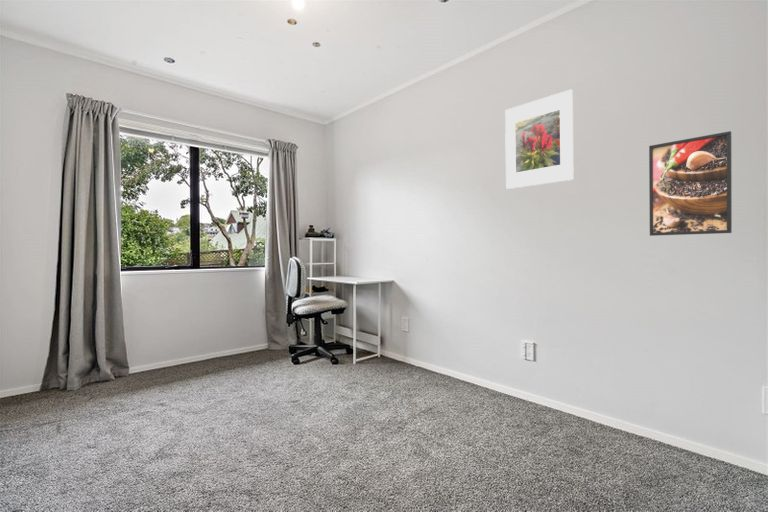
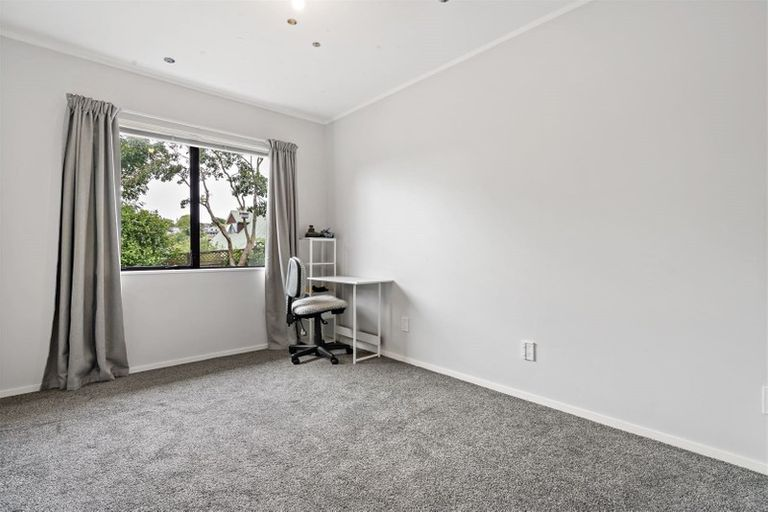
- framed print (688, 186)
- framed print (537, 142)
